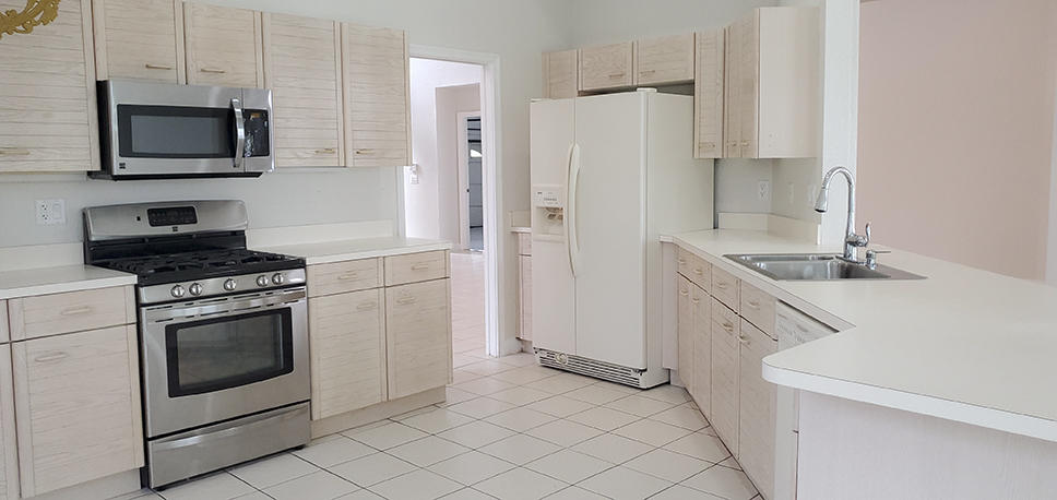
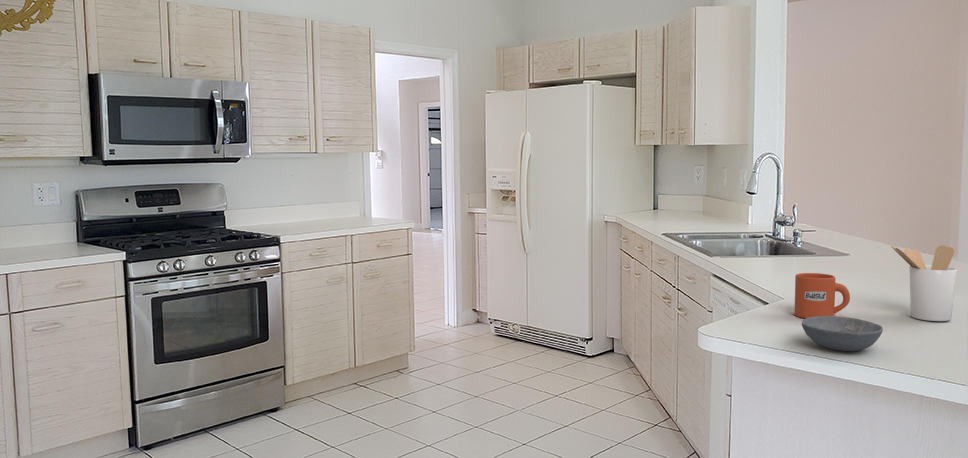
+ mug (822, 296)
+ utensil holder (921, 280)
+ bowl (840, 335)
